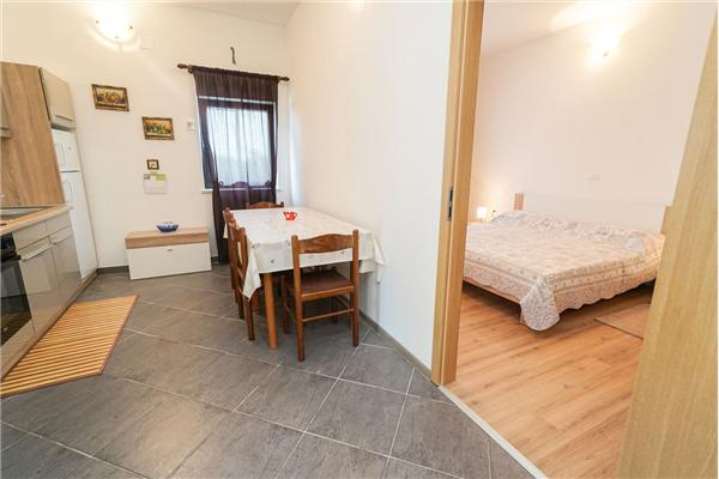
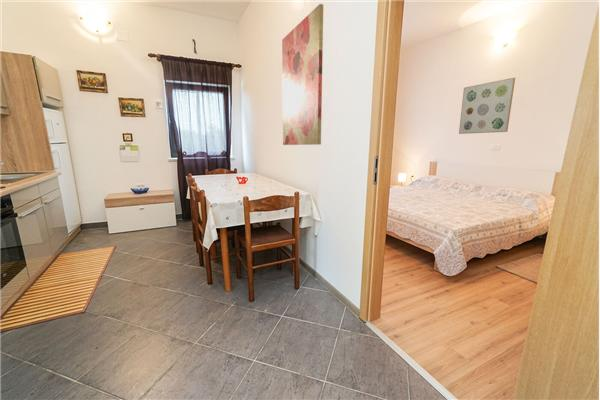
+ wall art (299, 87)
+ wall art (484, 108)
